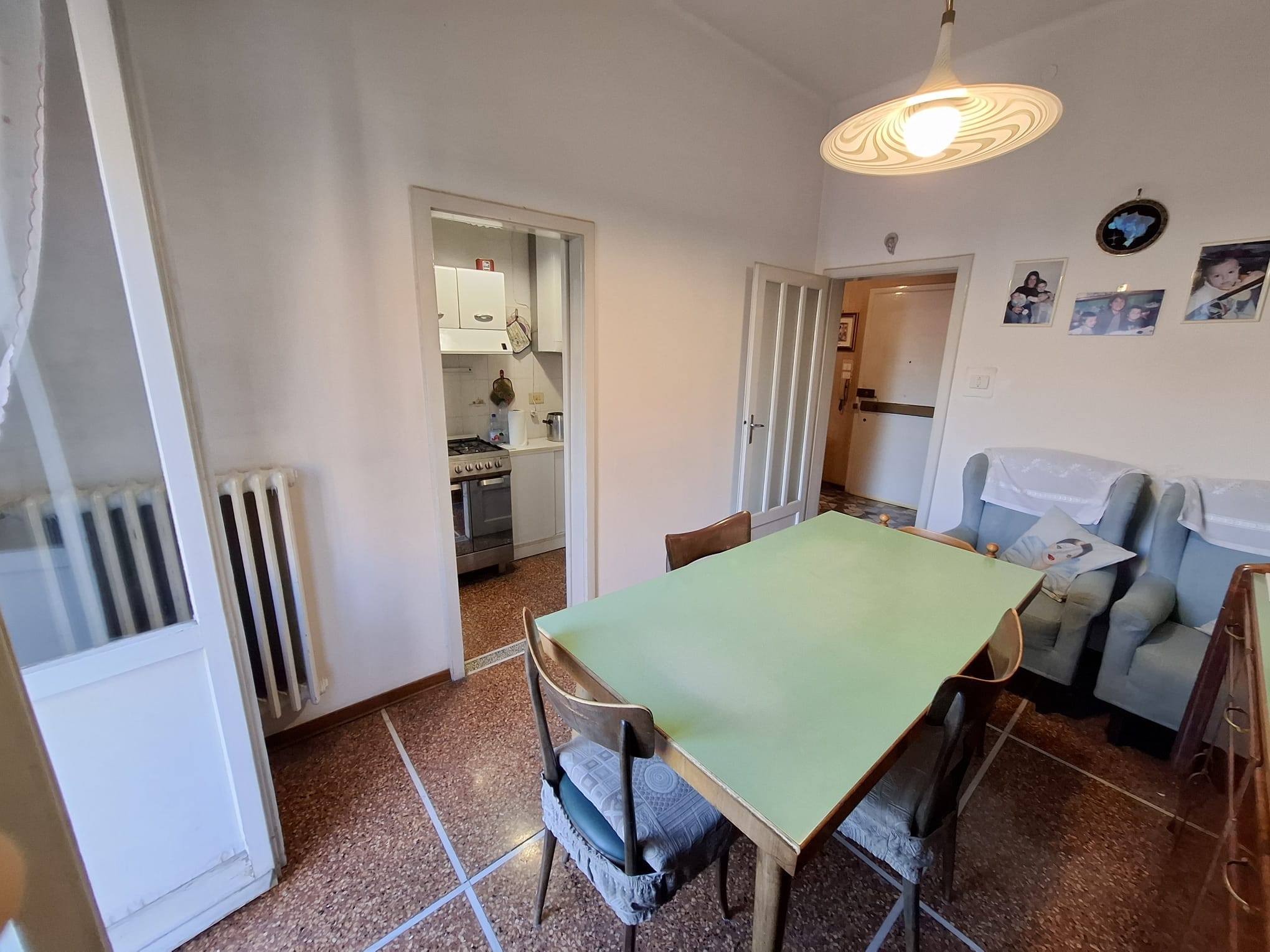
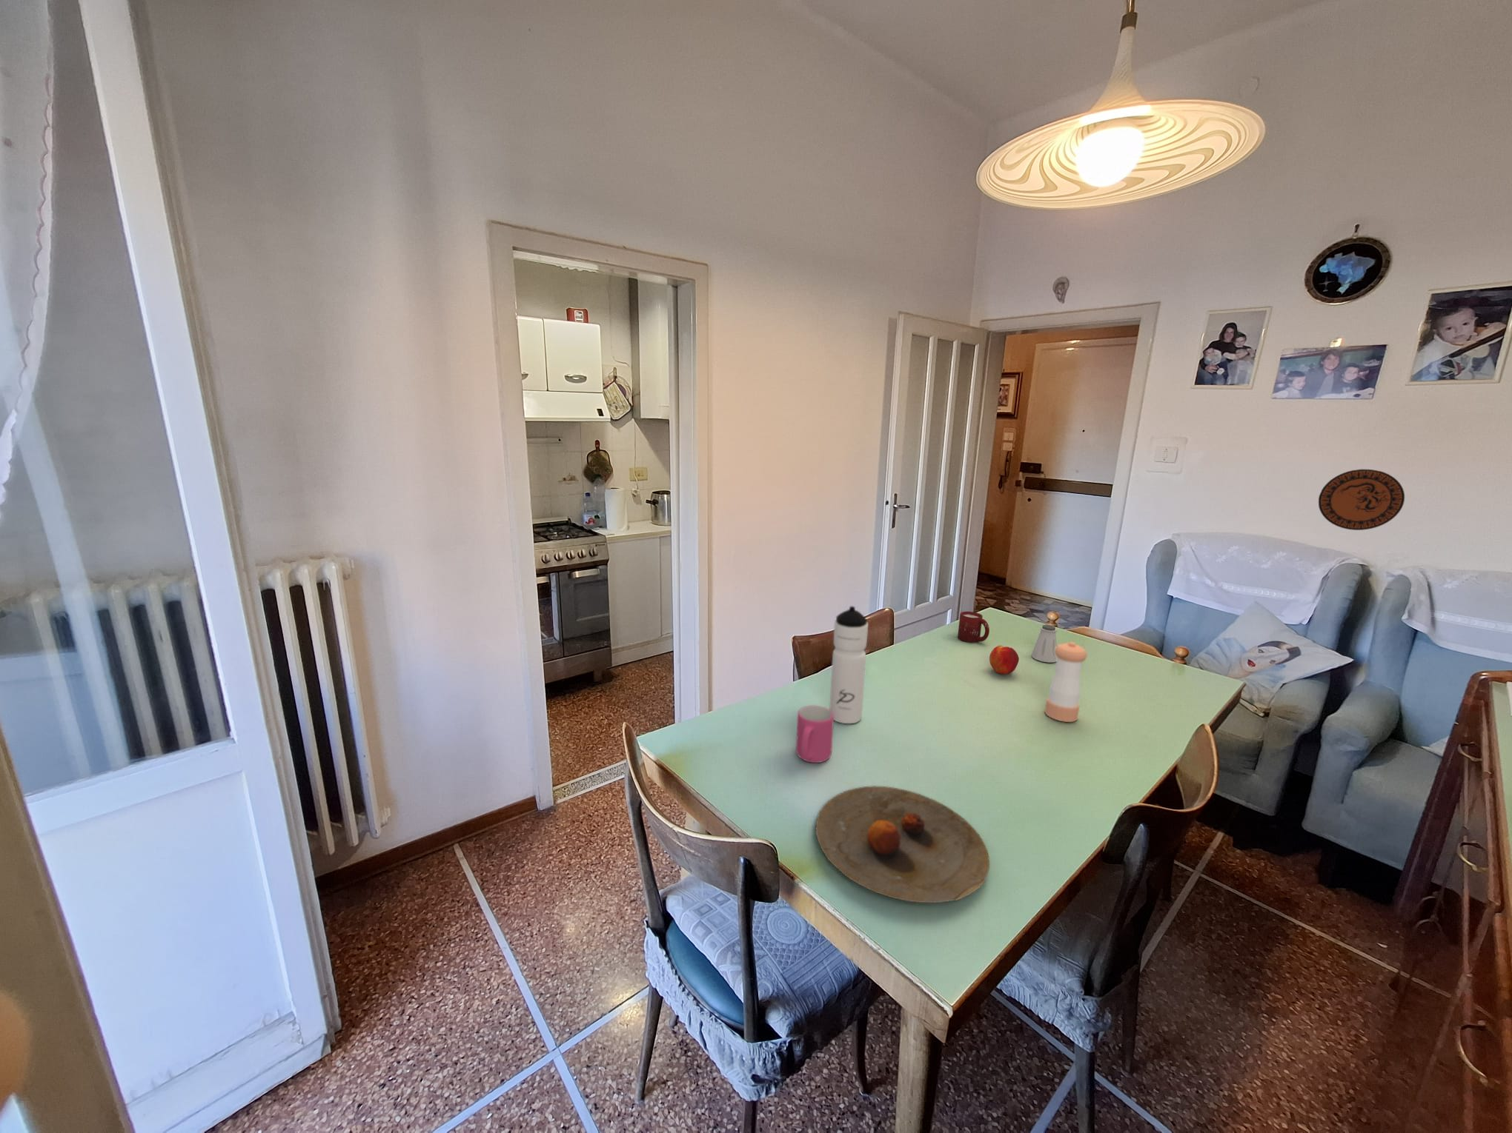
+ saltshaker (1046, 641)
+ decorative plate (1360, 499)
+ pepper shaker (1067, 680)
+ peach (1004, 659)
+ cup (974, 628)
+ mug (812, 738)
+ plate (900, 831)
+ water bottle (849, 662)
